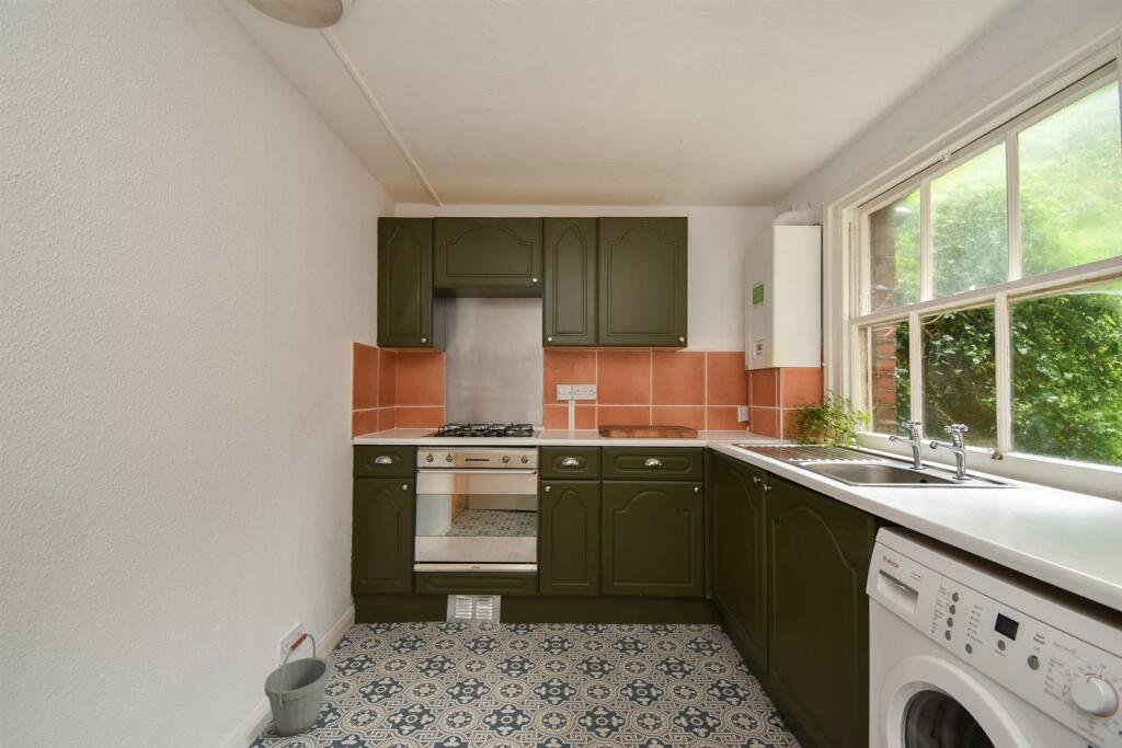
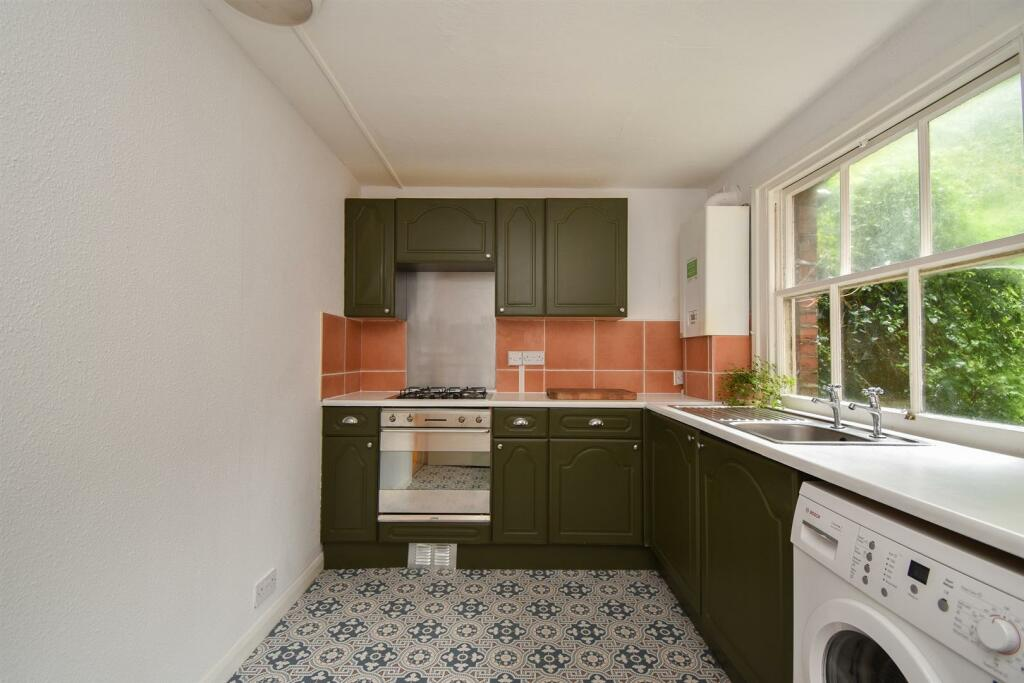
- bucket (298, 680)
